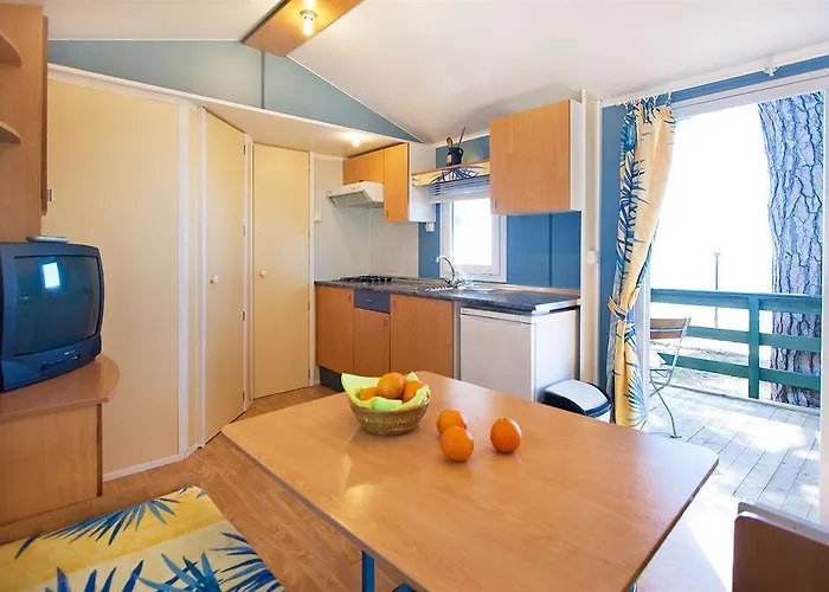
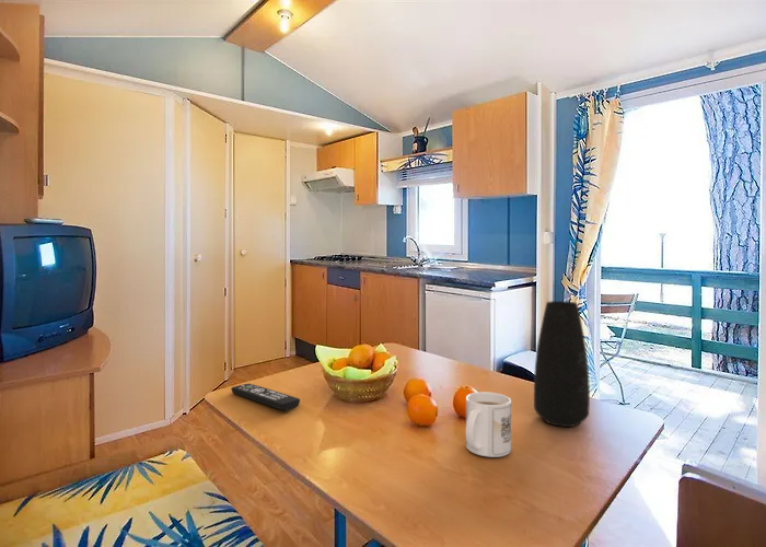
+ remote control (264, 396)
+ mug (484, 423)
+ vase (560, 361)
